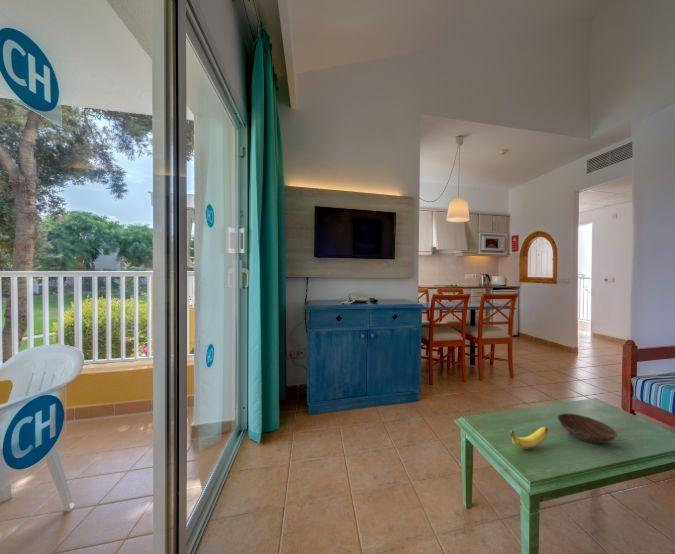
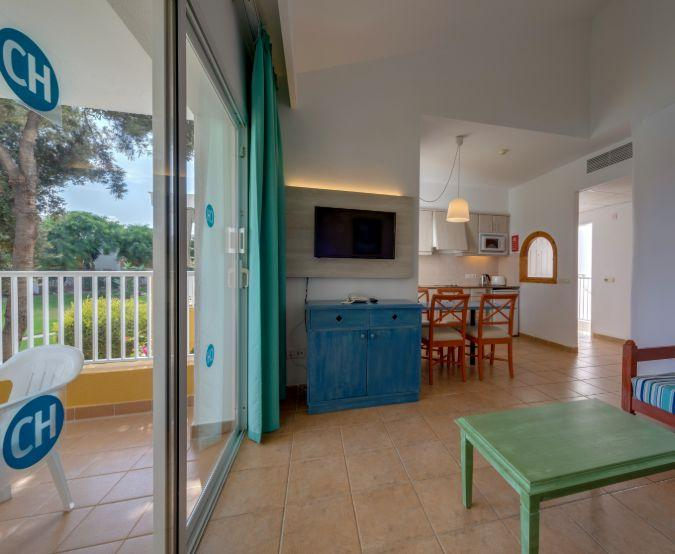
- bowl (585, 430)
- banana (528, 437)
